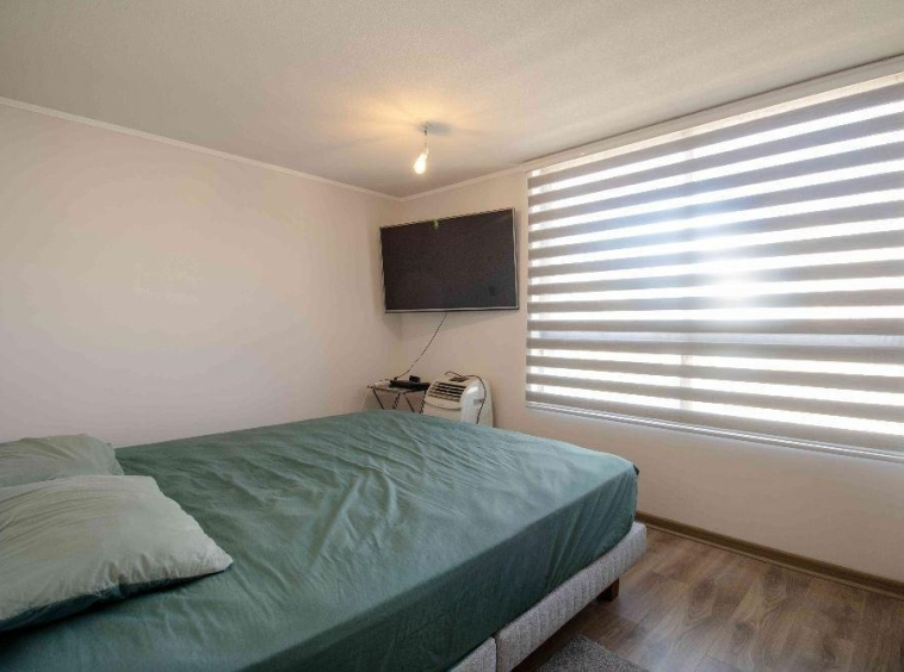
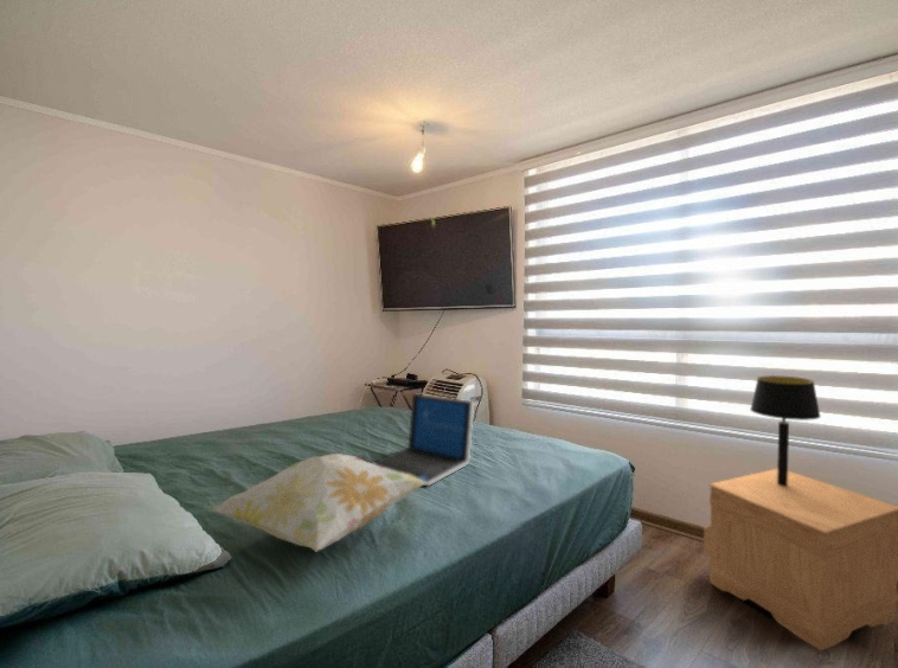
+ table lamp (783, 431)
+ decorative pillow (325, 495)
+ laptop (419, 435)
+ nightstand (790, 545)
